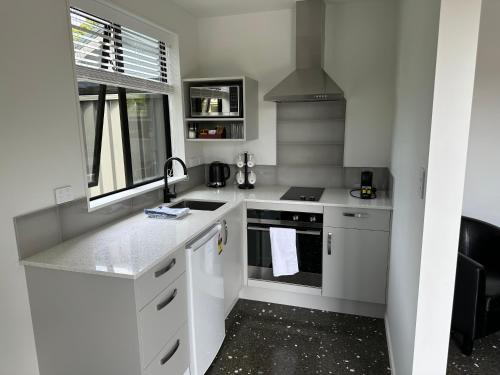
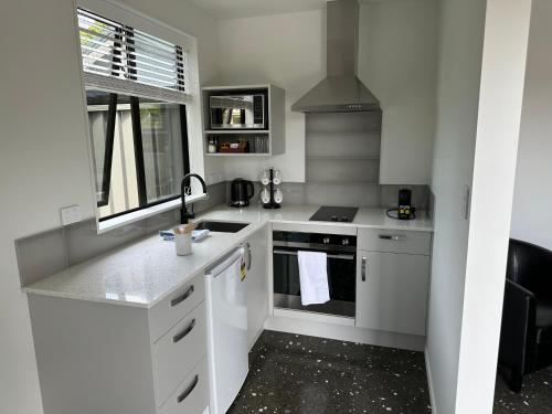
+ utensil holder (185, 237)
